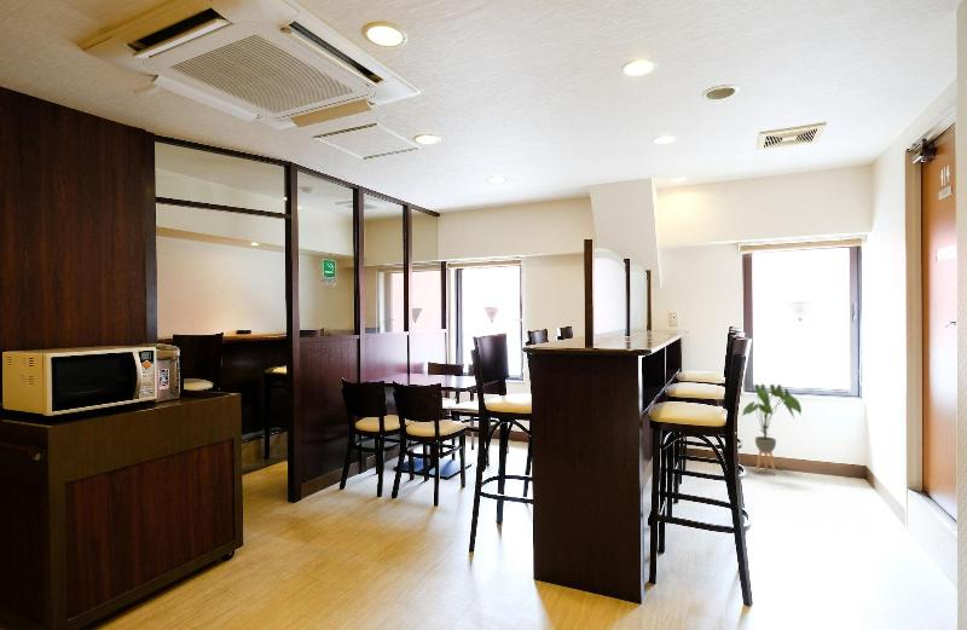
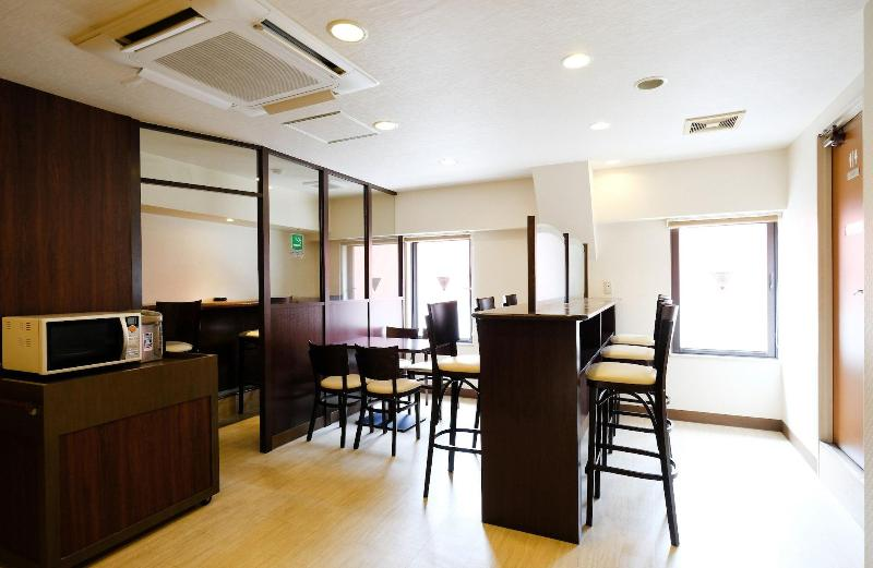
- house plant (769, 427)
